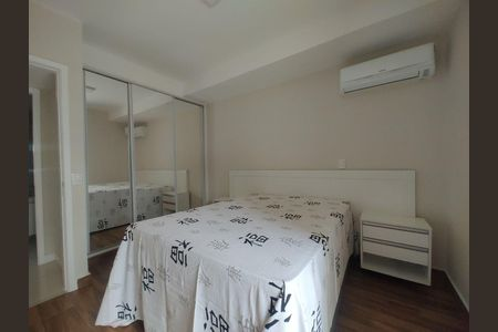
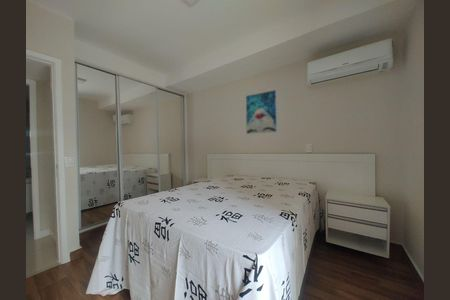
+ wall art (260, 113)
